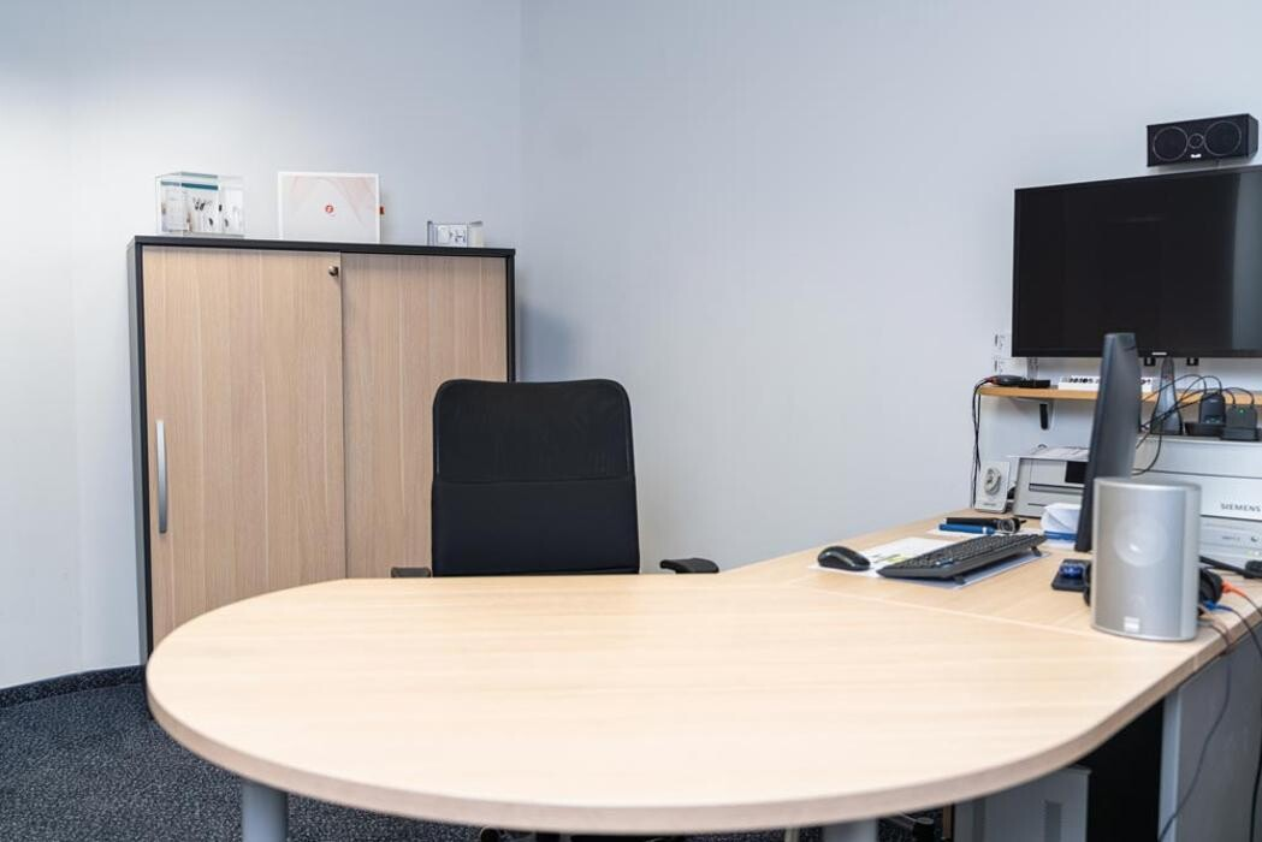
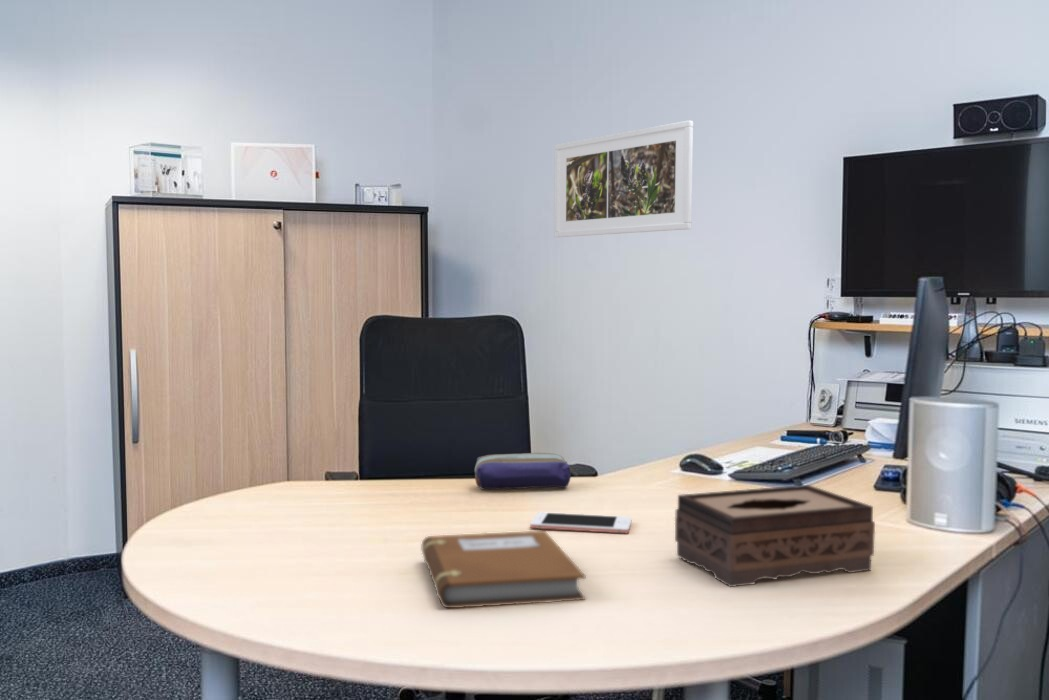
+ notebook (496, 564)
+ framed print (618, 183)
+ pencil case (523, 471)
+ tissue box (772, 531)
+ cell phone (581, 522)
